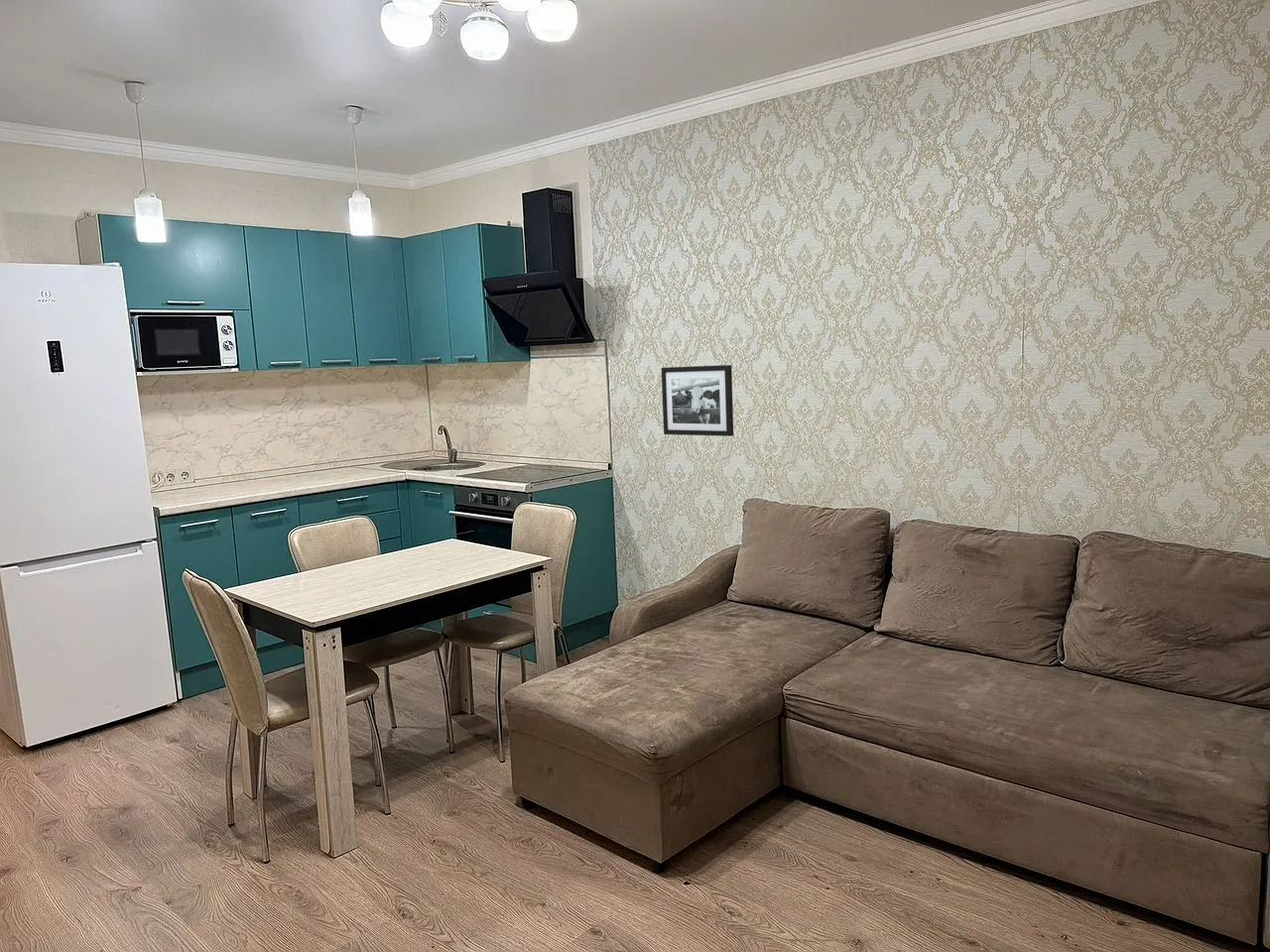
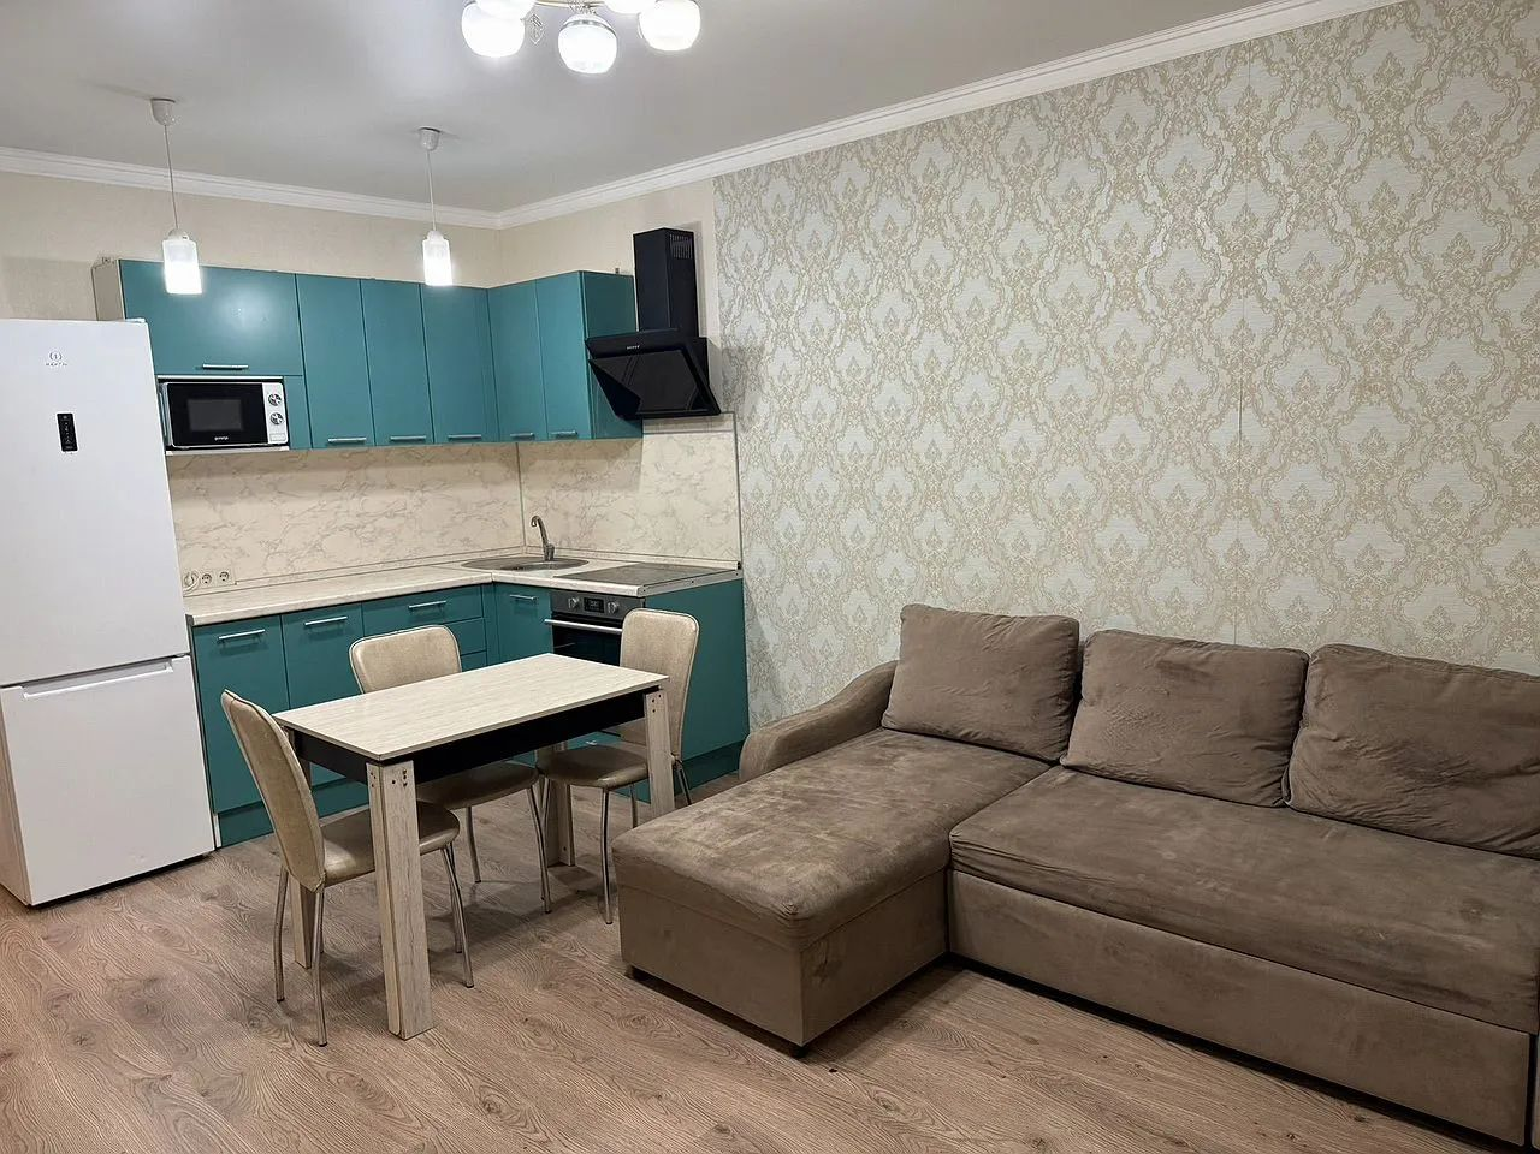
- picture frame (697, 401)
